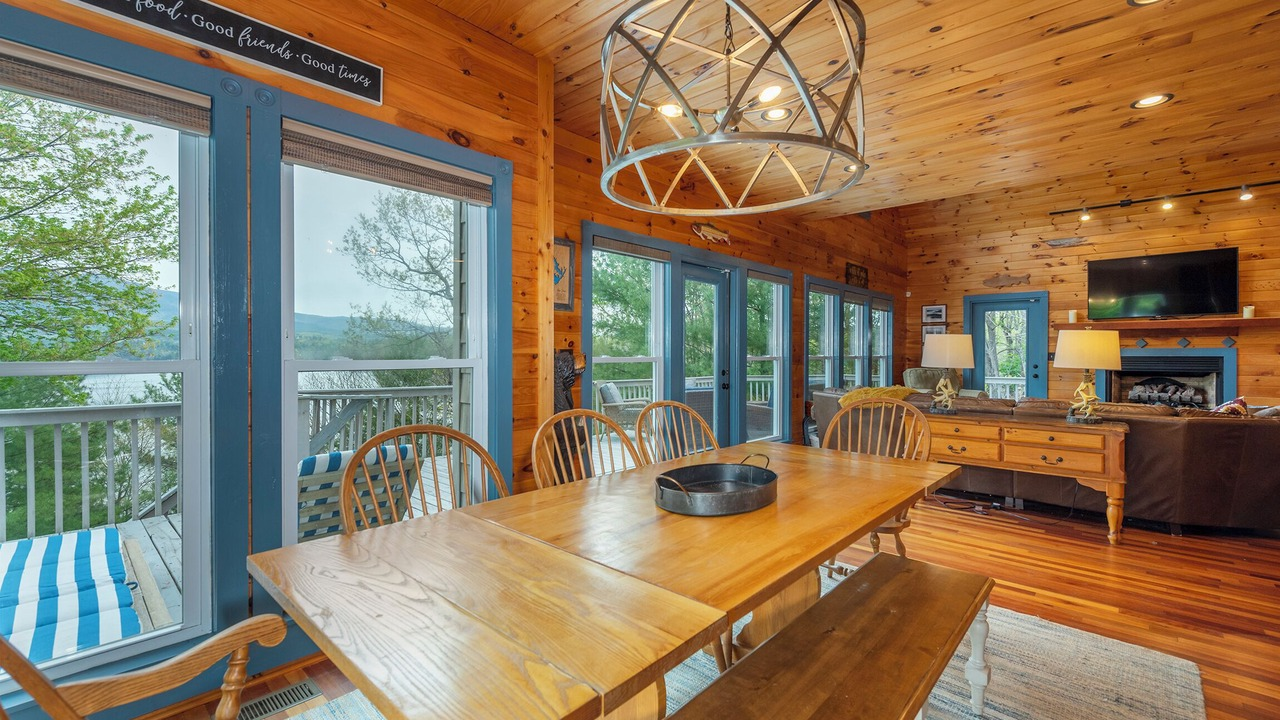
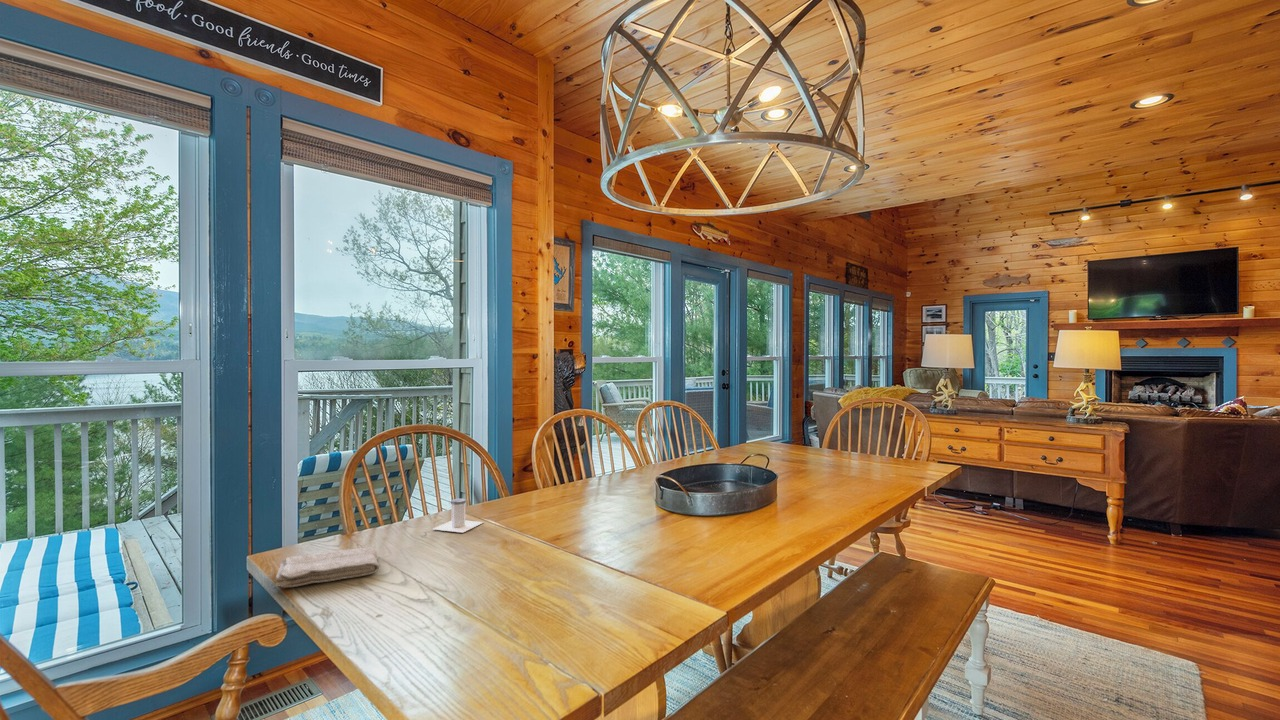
+ washcloth (329, 564)
+ salt shaker (458, 513)
